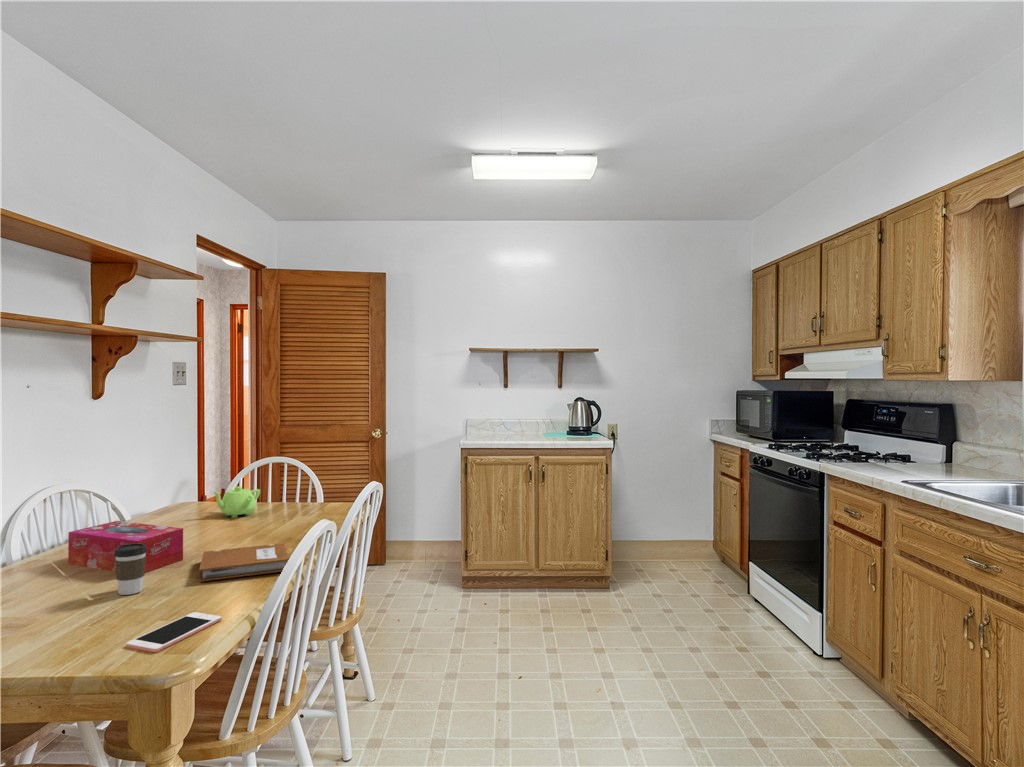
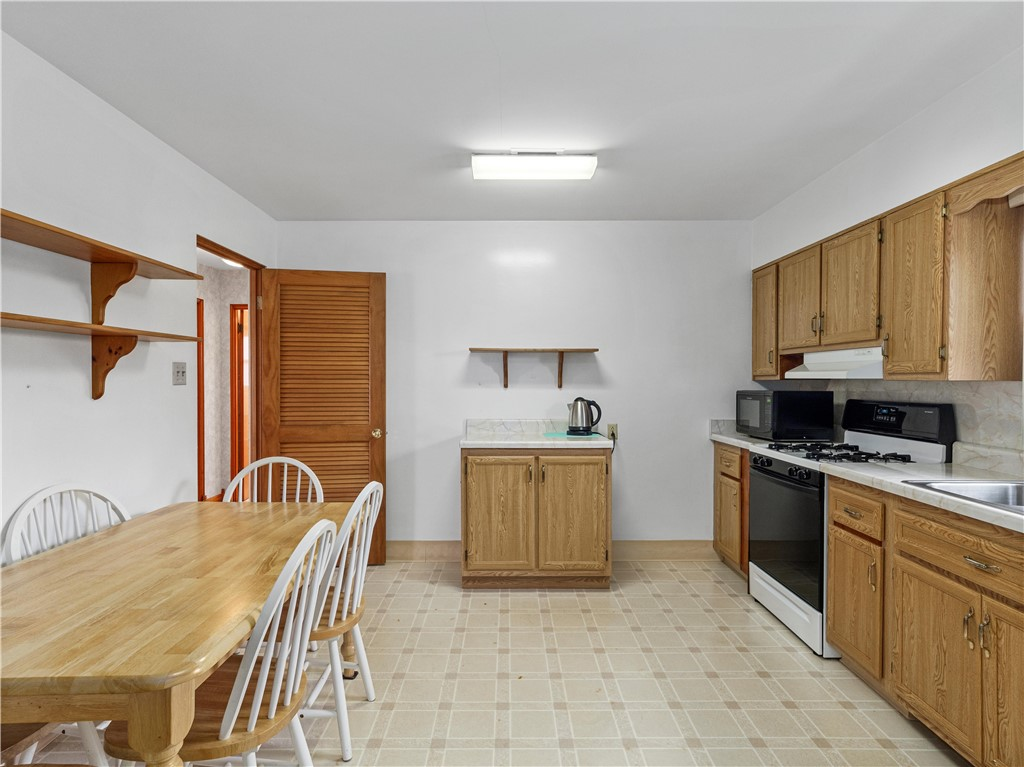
- coffee cup (130, 568)
- notebook (247, 560)
- cell phone (176, 630)
- tissue box (125, 544)
- teapot (237, 501)
